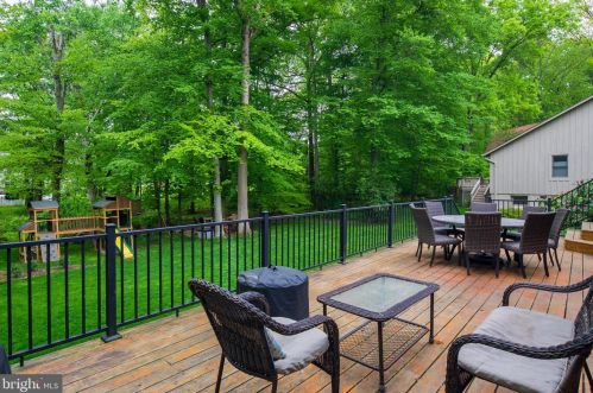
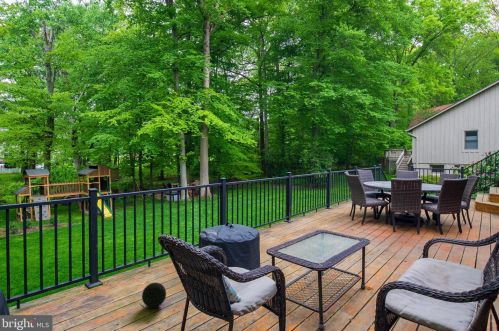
+ decorative ball (154, 294)
